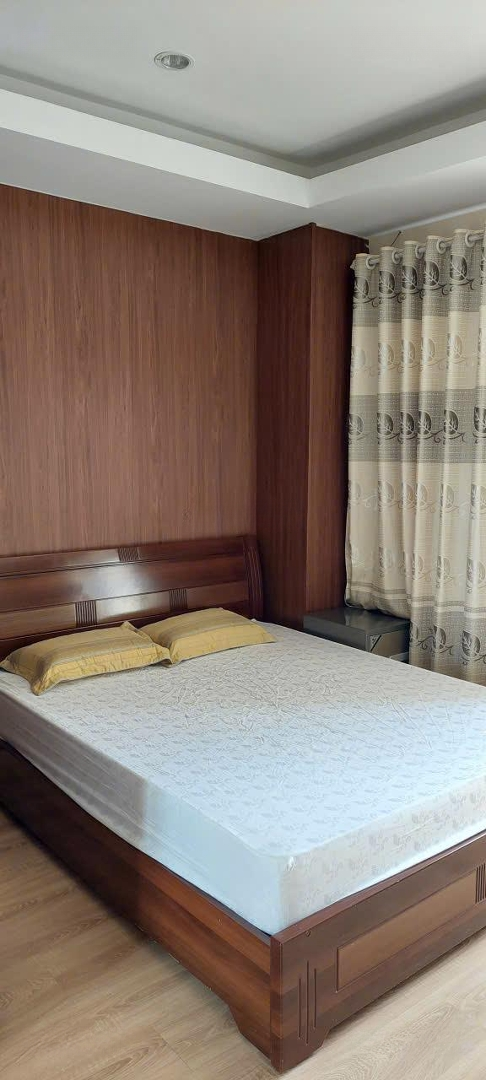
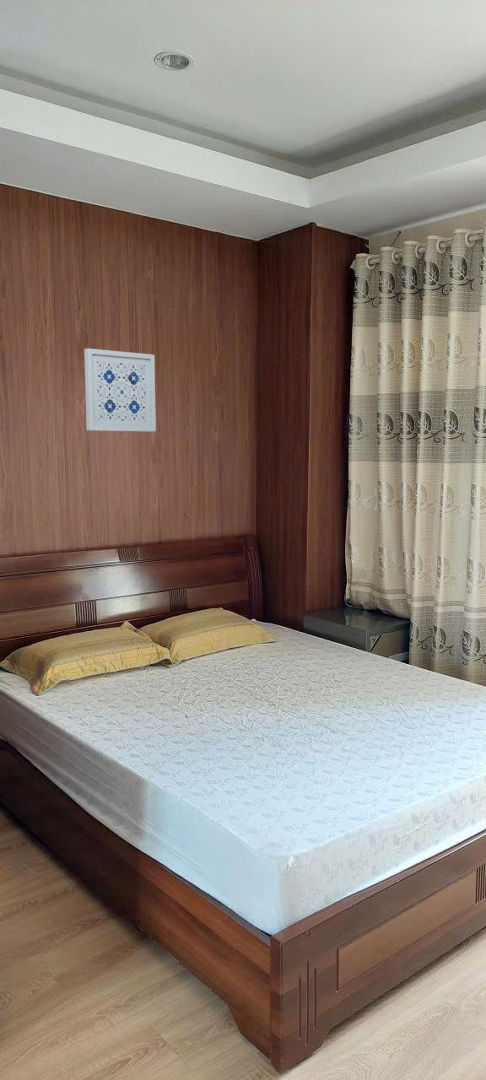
+ wall art (121, 391)
